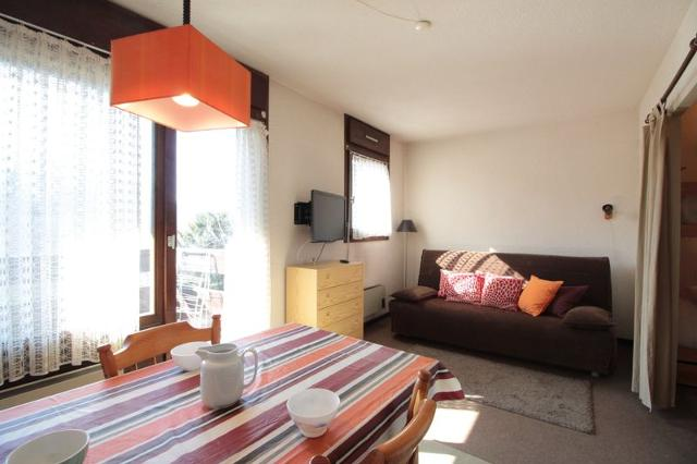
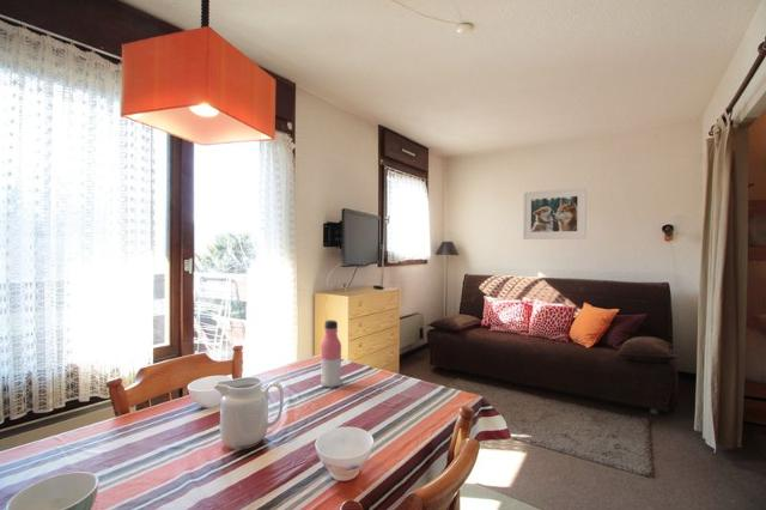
+ water bottle (330, 352)
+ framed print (553, 214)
